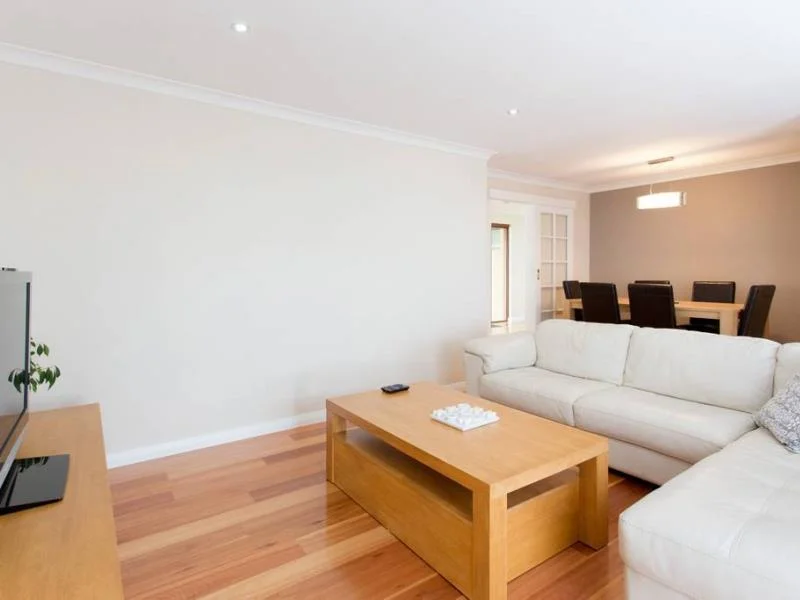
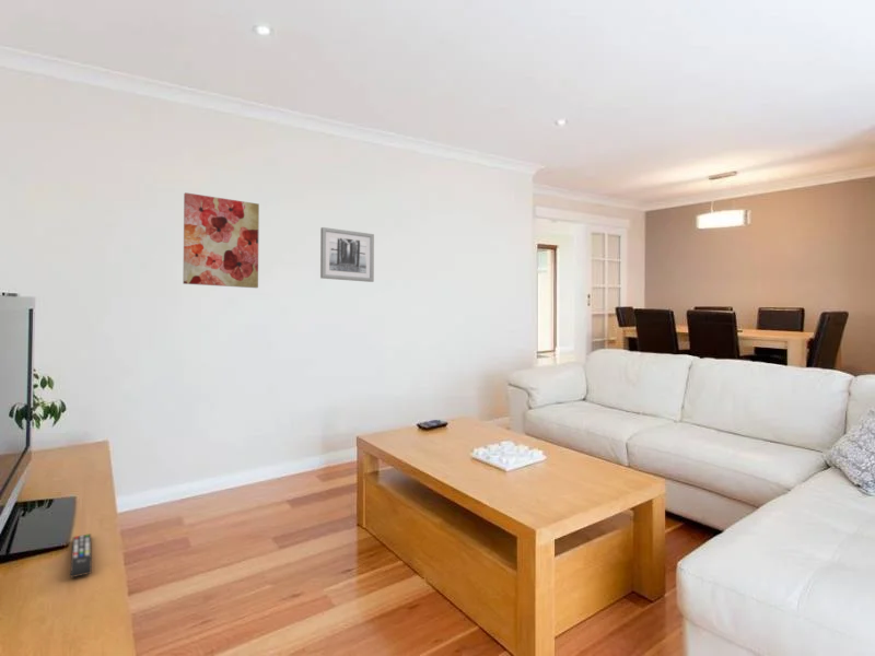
+ wall art (348, 255)
+ remote control (81, 553)
+ wall art (222, 242)
